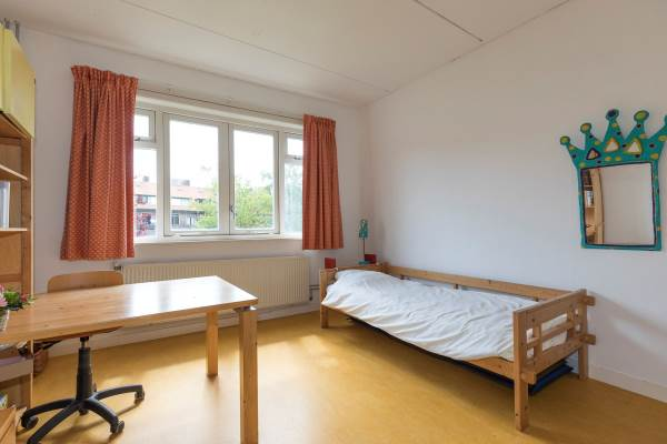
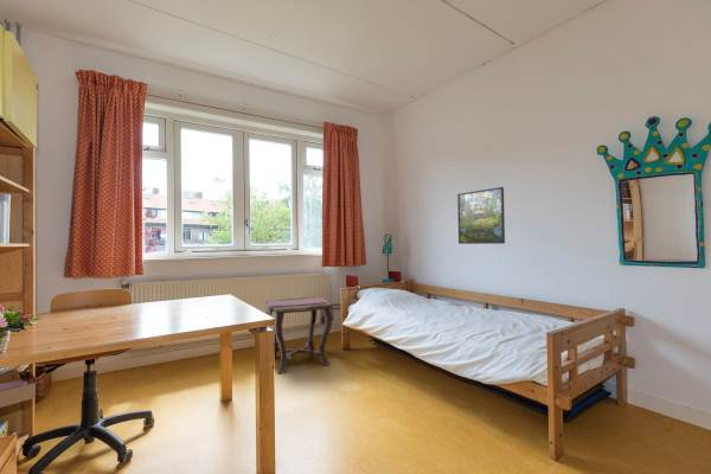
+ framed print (479, 217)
+ side table (308, 334)
